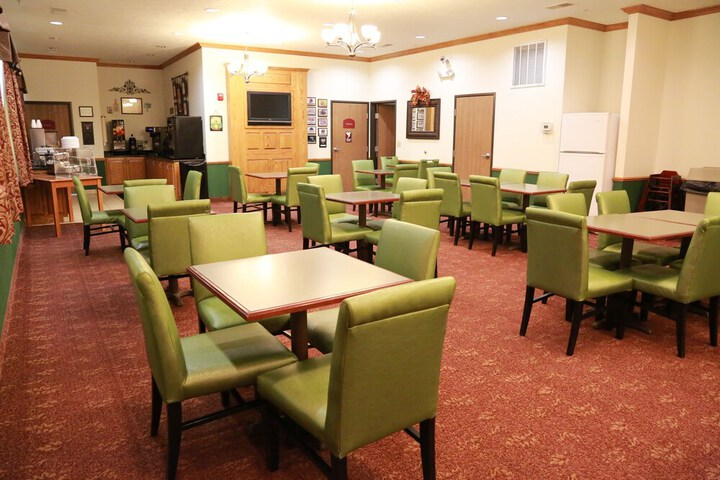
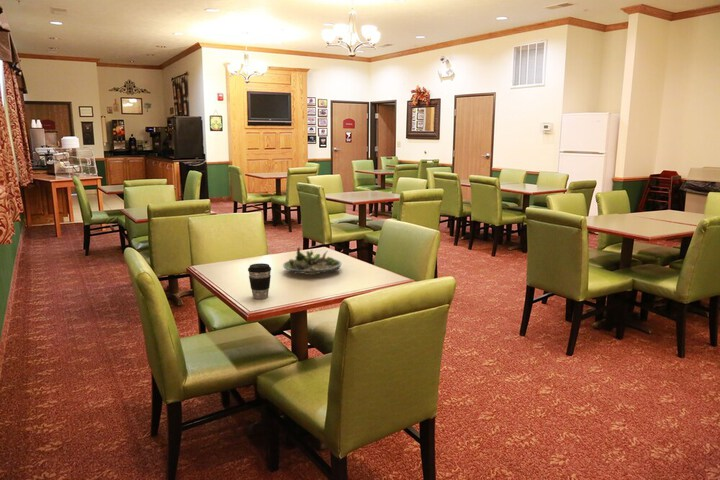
+ coffee cup (259, 281)
+ succulent planter (312, 259)
